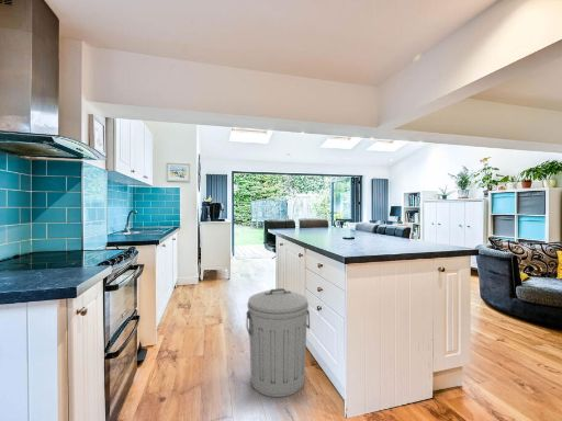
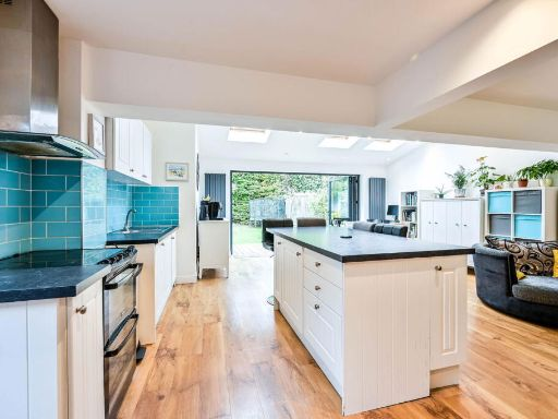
- trash can (278, 333)
